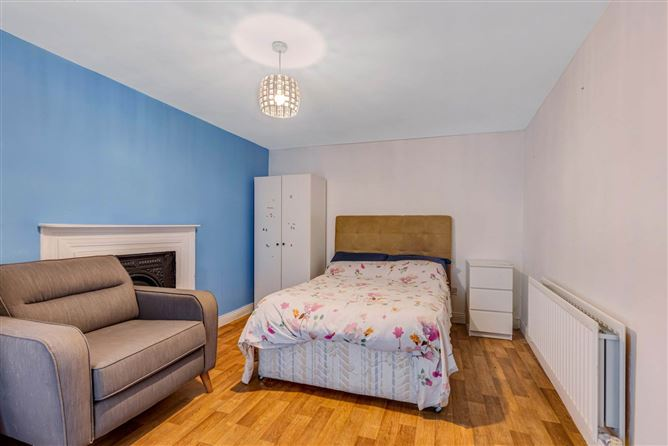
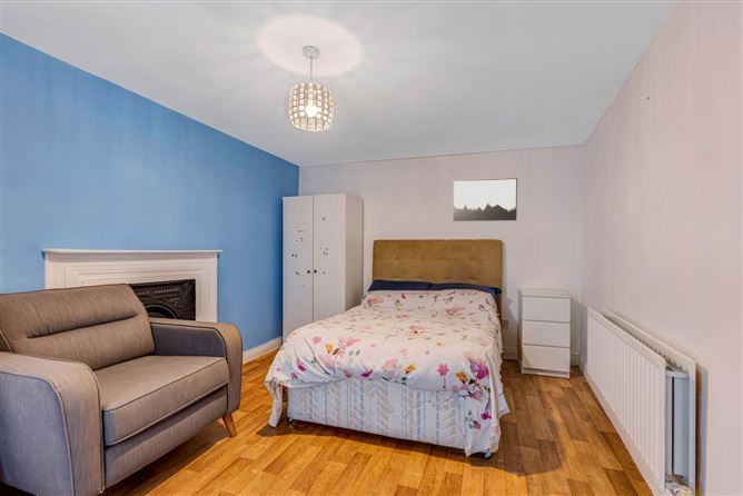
+ wall art (484, 200)
